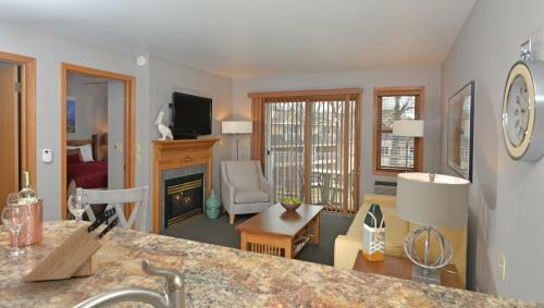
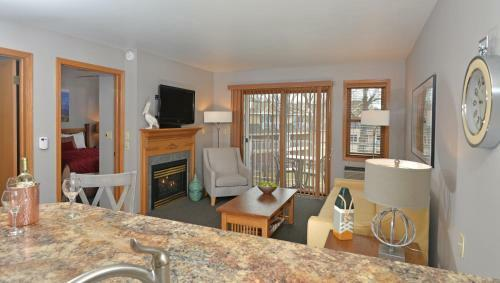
- knife block (75, 241)
